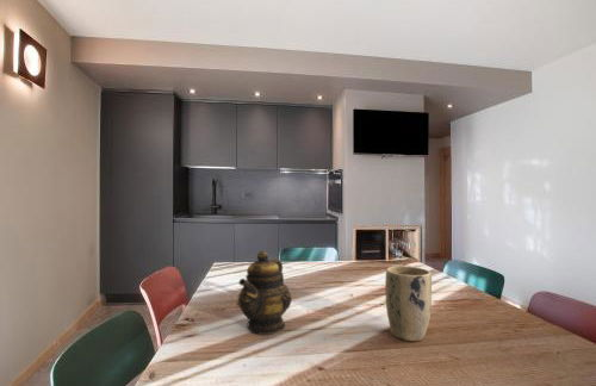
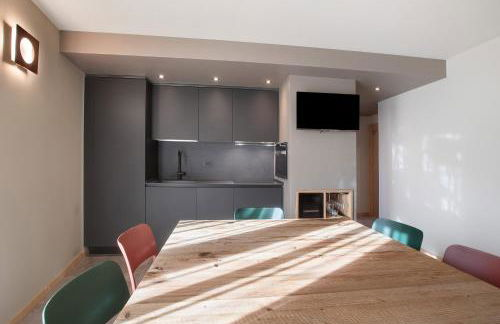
- teapot (265, 287)
- plant pot (408, 301)
